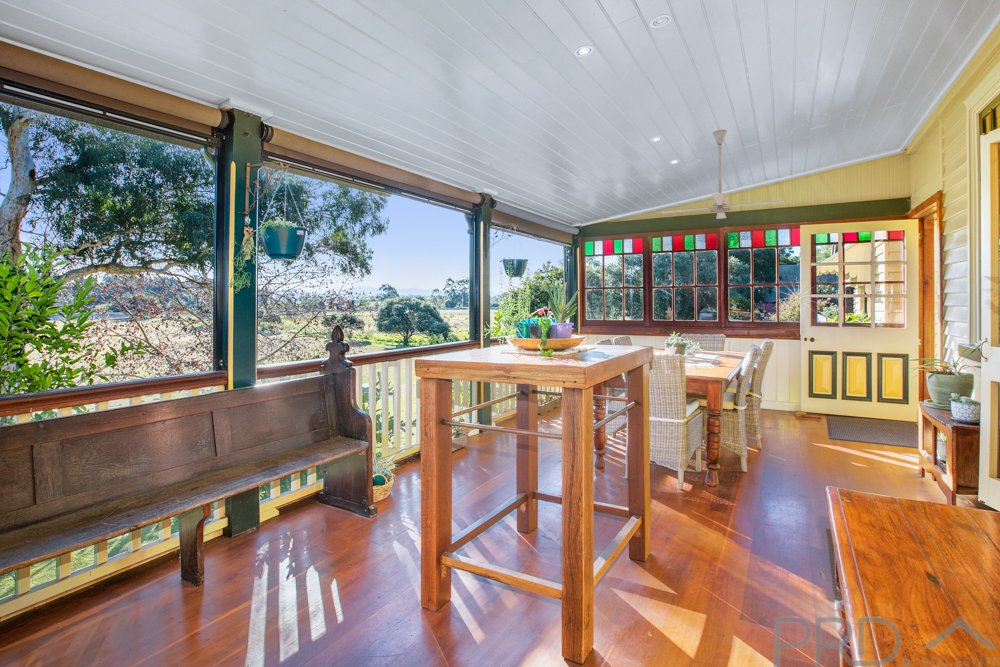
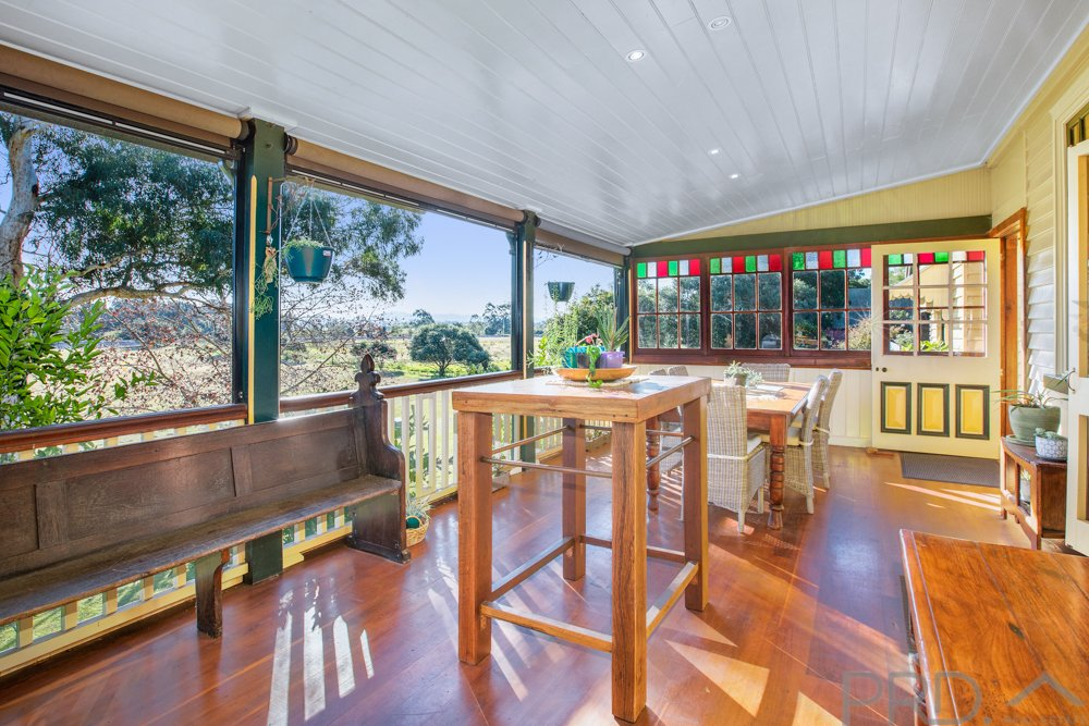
- ceiling fan (719, 172)
